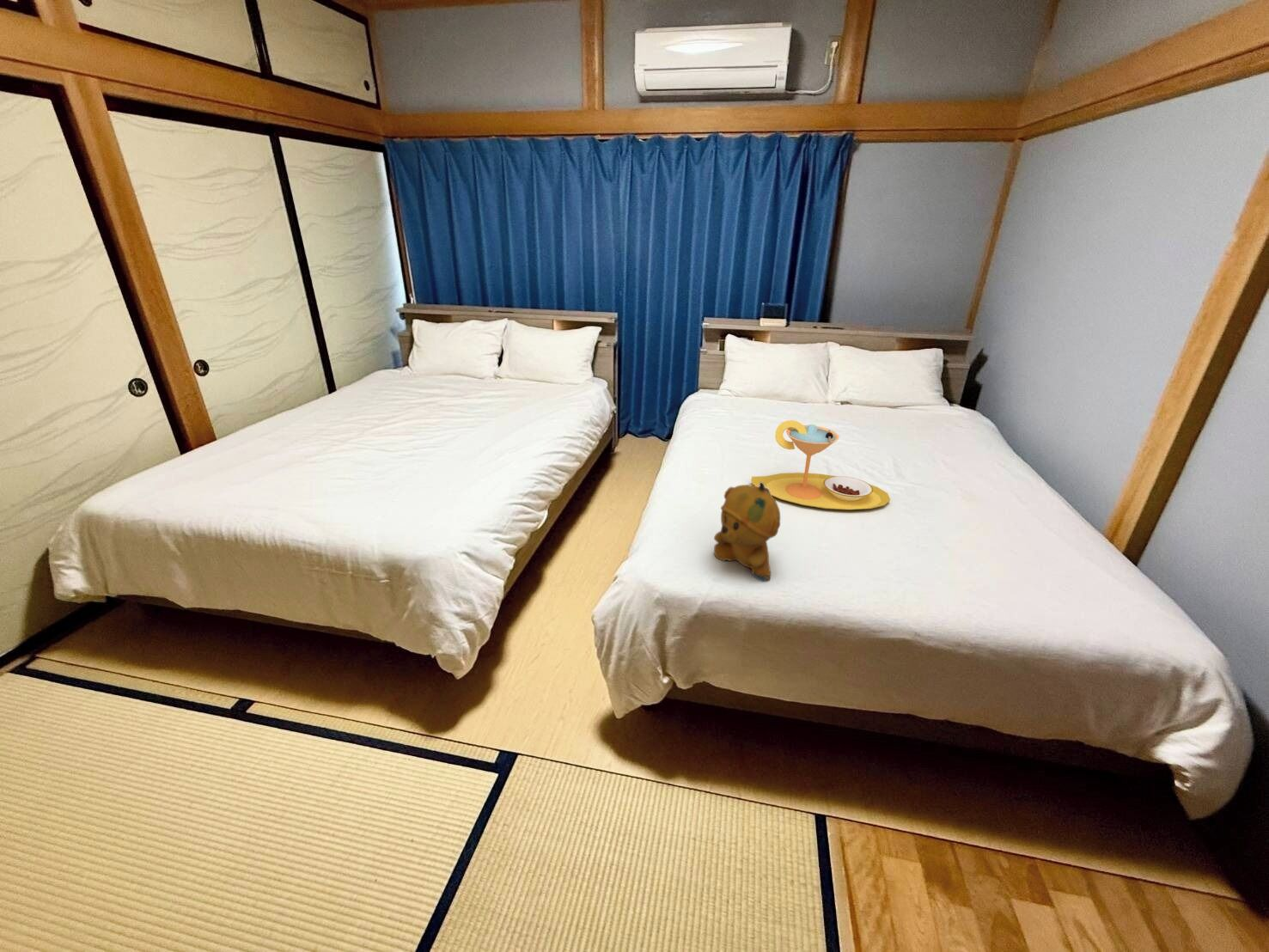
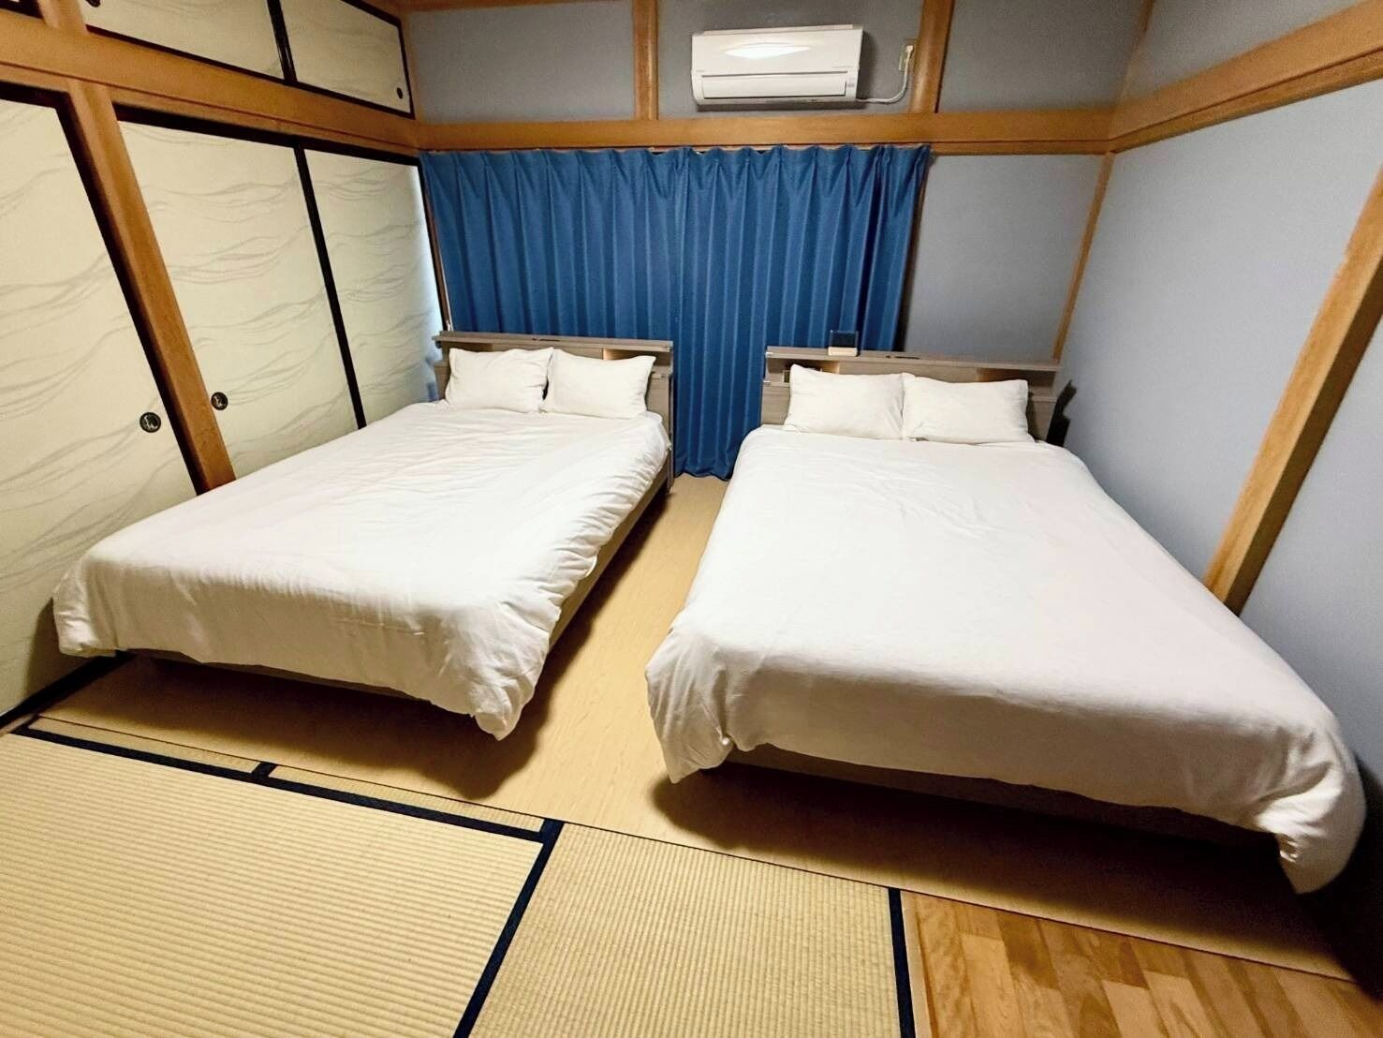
- stuffed bear (749, 524)
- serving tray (819, 452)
